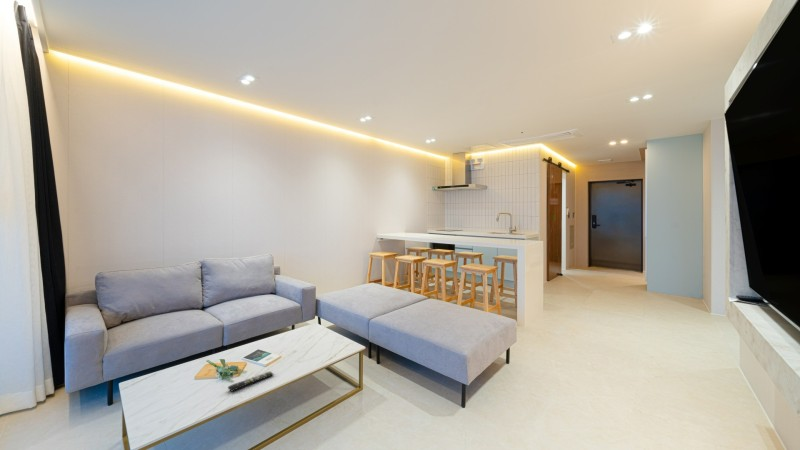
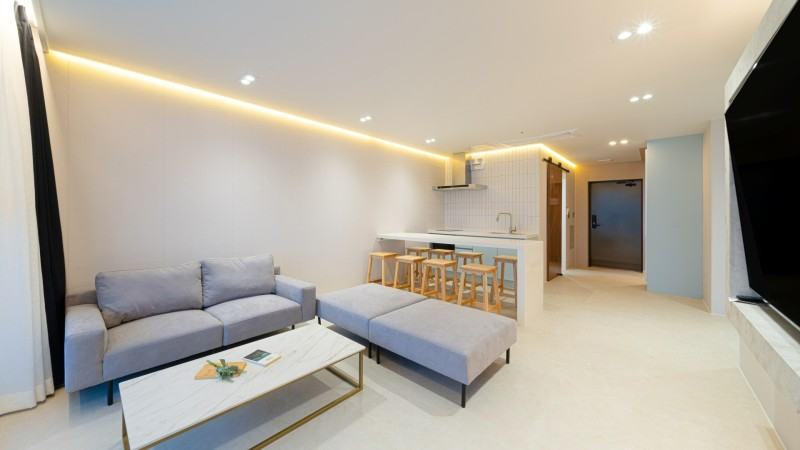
- remote control (251, 380)
